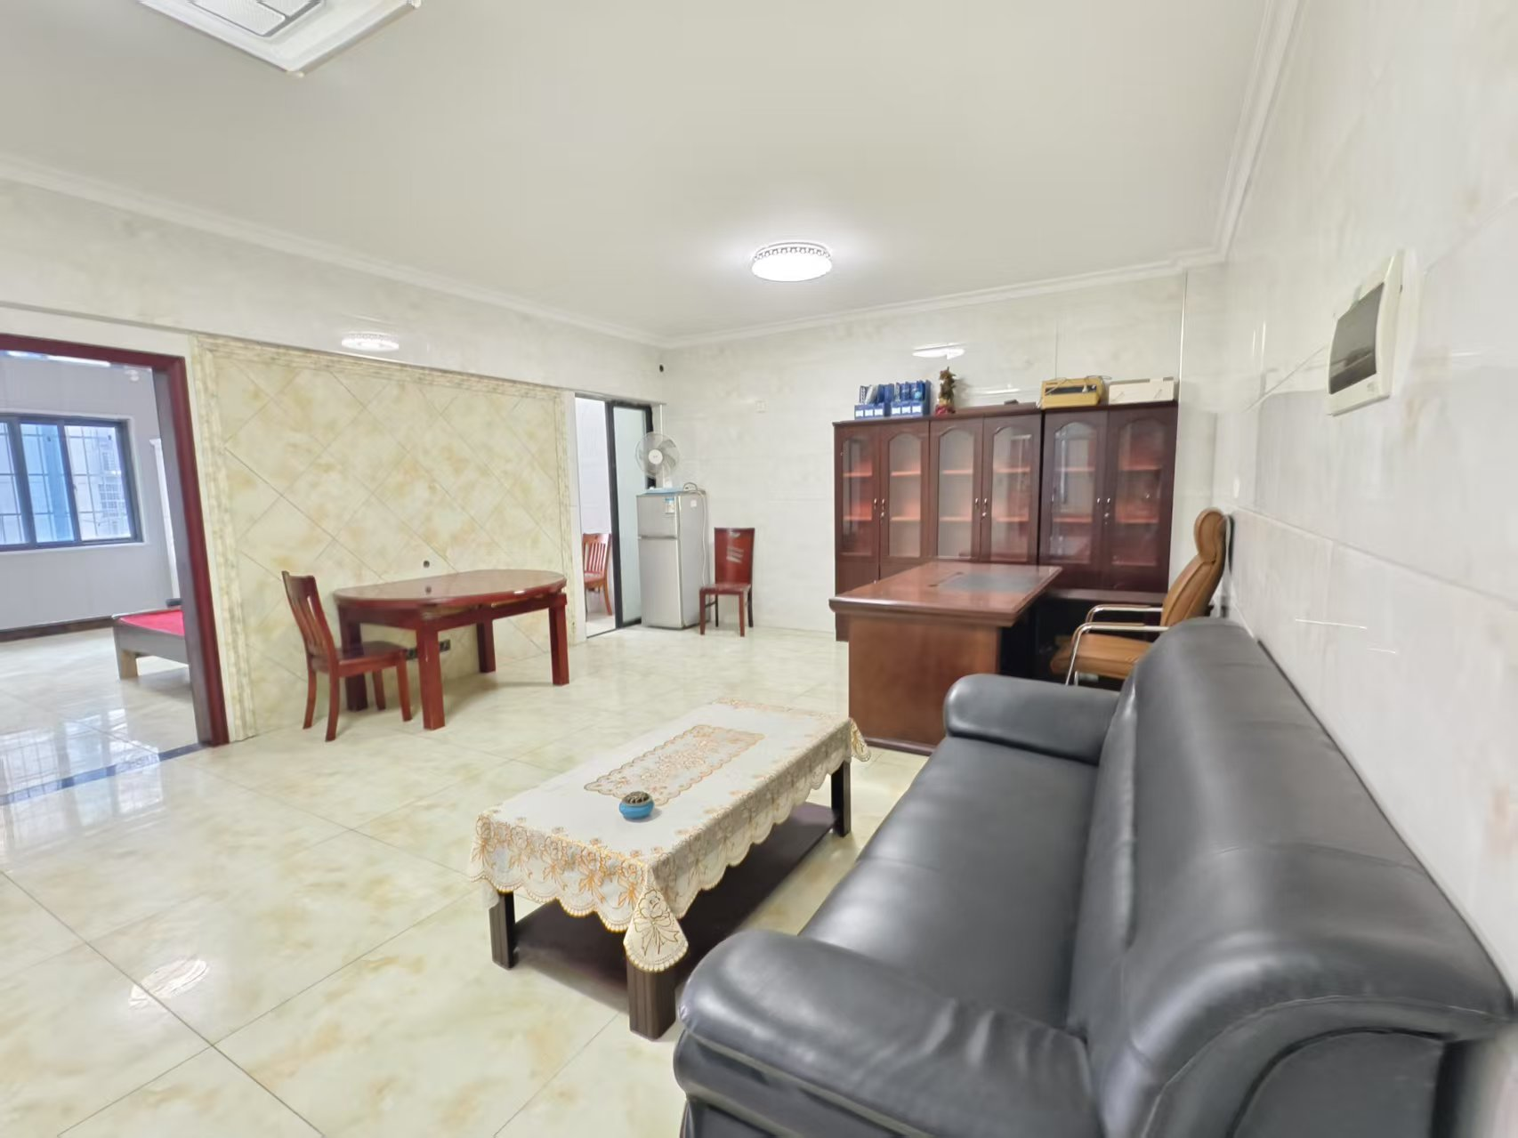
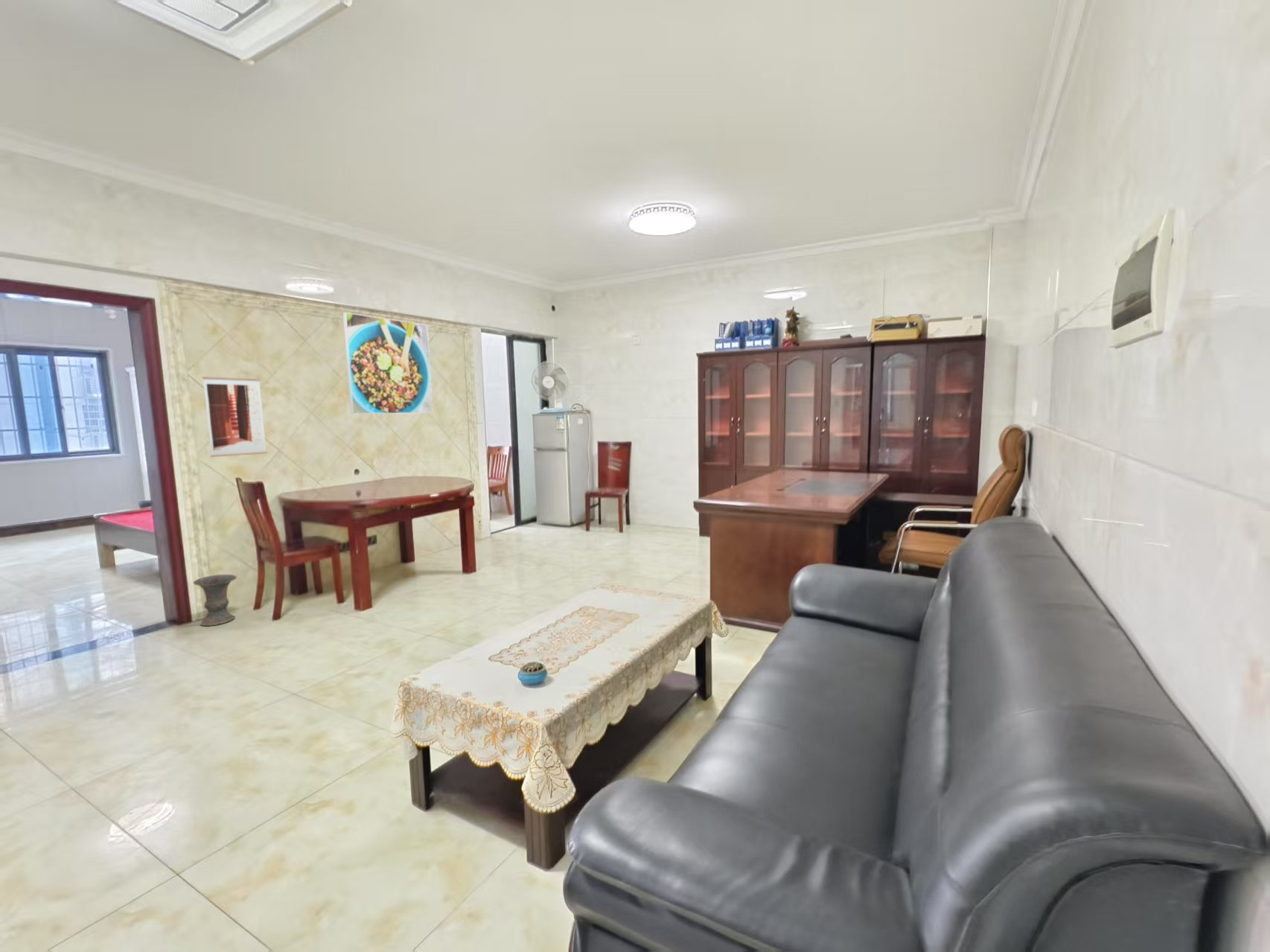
+ wall art (236, 417)
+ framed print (391, 366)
+ vase (217, 600)
